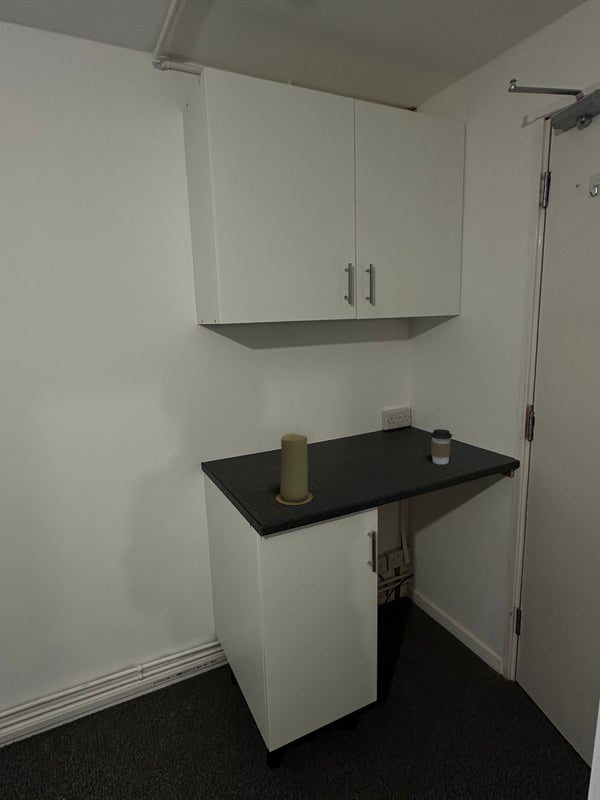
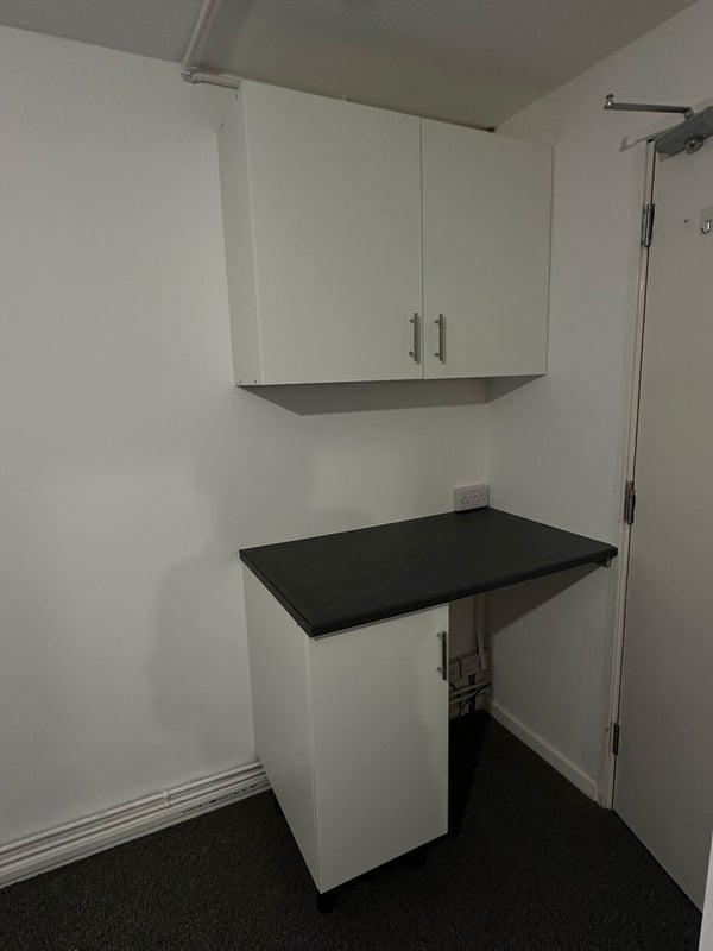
- coffee cup (440, 446)
- candle (293, 467)
